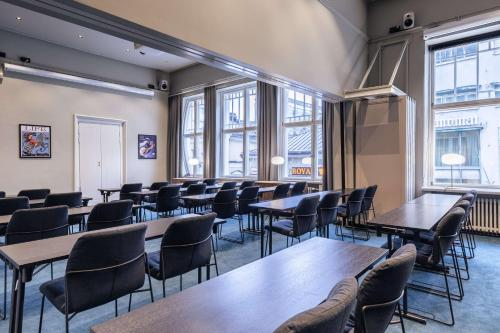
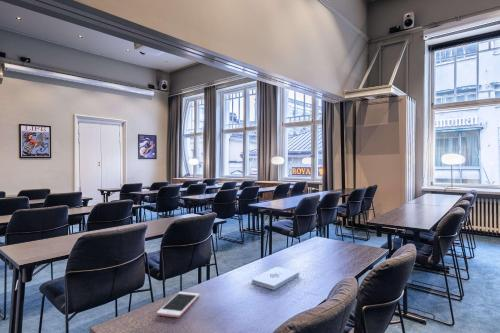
+ notepad (275, 277)
+ cell phone (179, 303)
